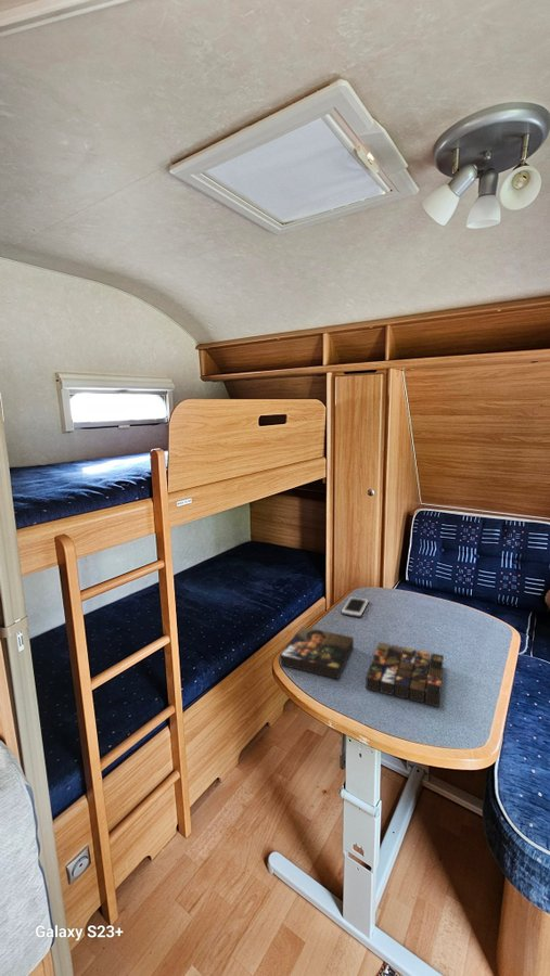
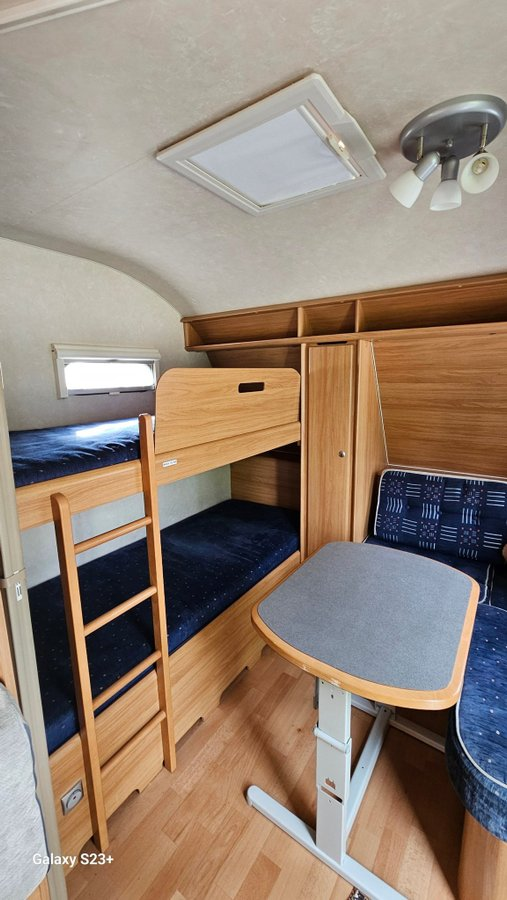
- cell phone (355, 606)
- board game (370, 665)
